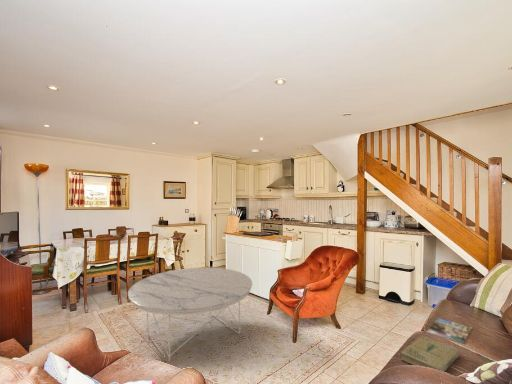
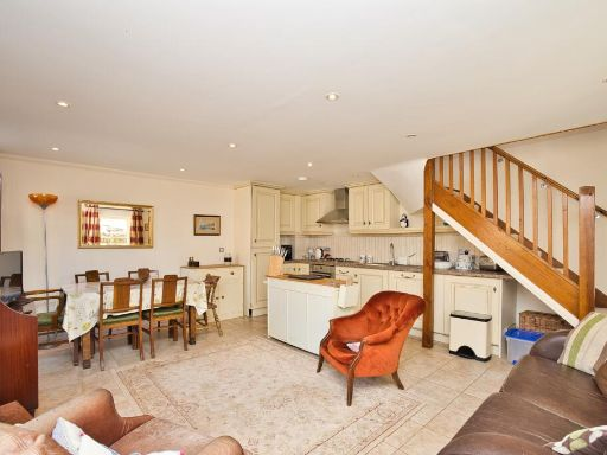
- magazine (449, 329)
- coffee table (193, 309)
- book (430, 354)
